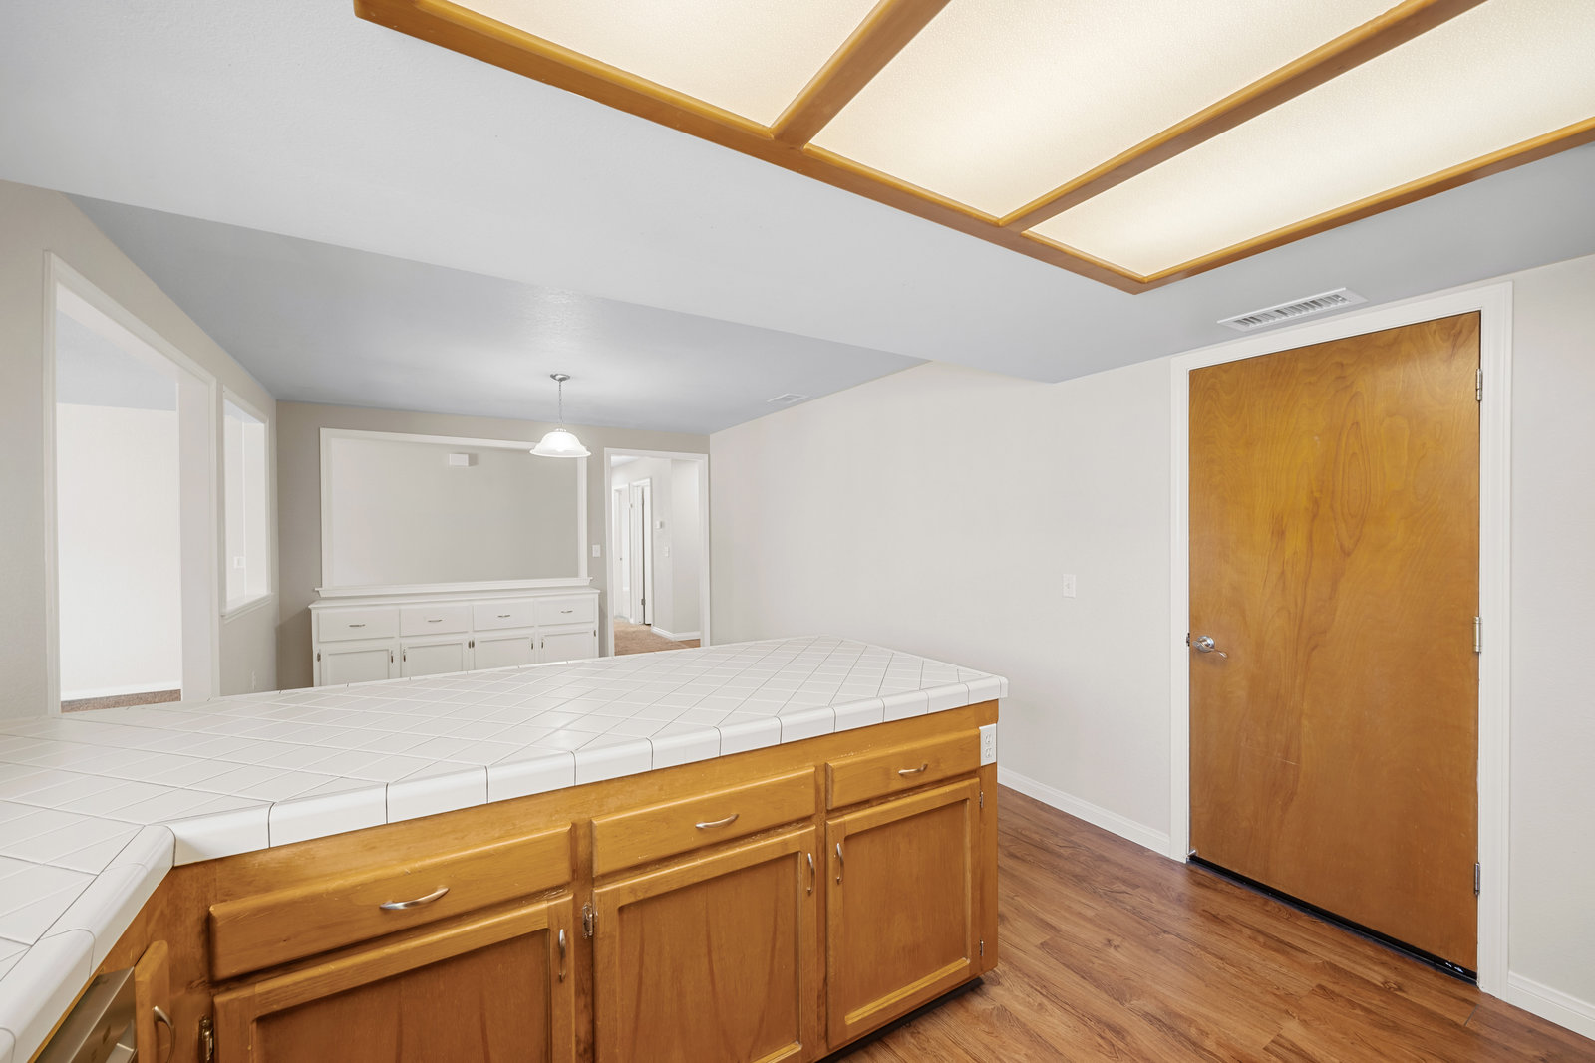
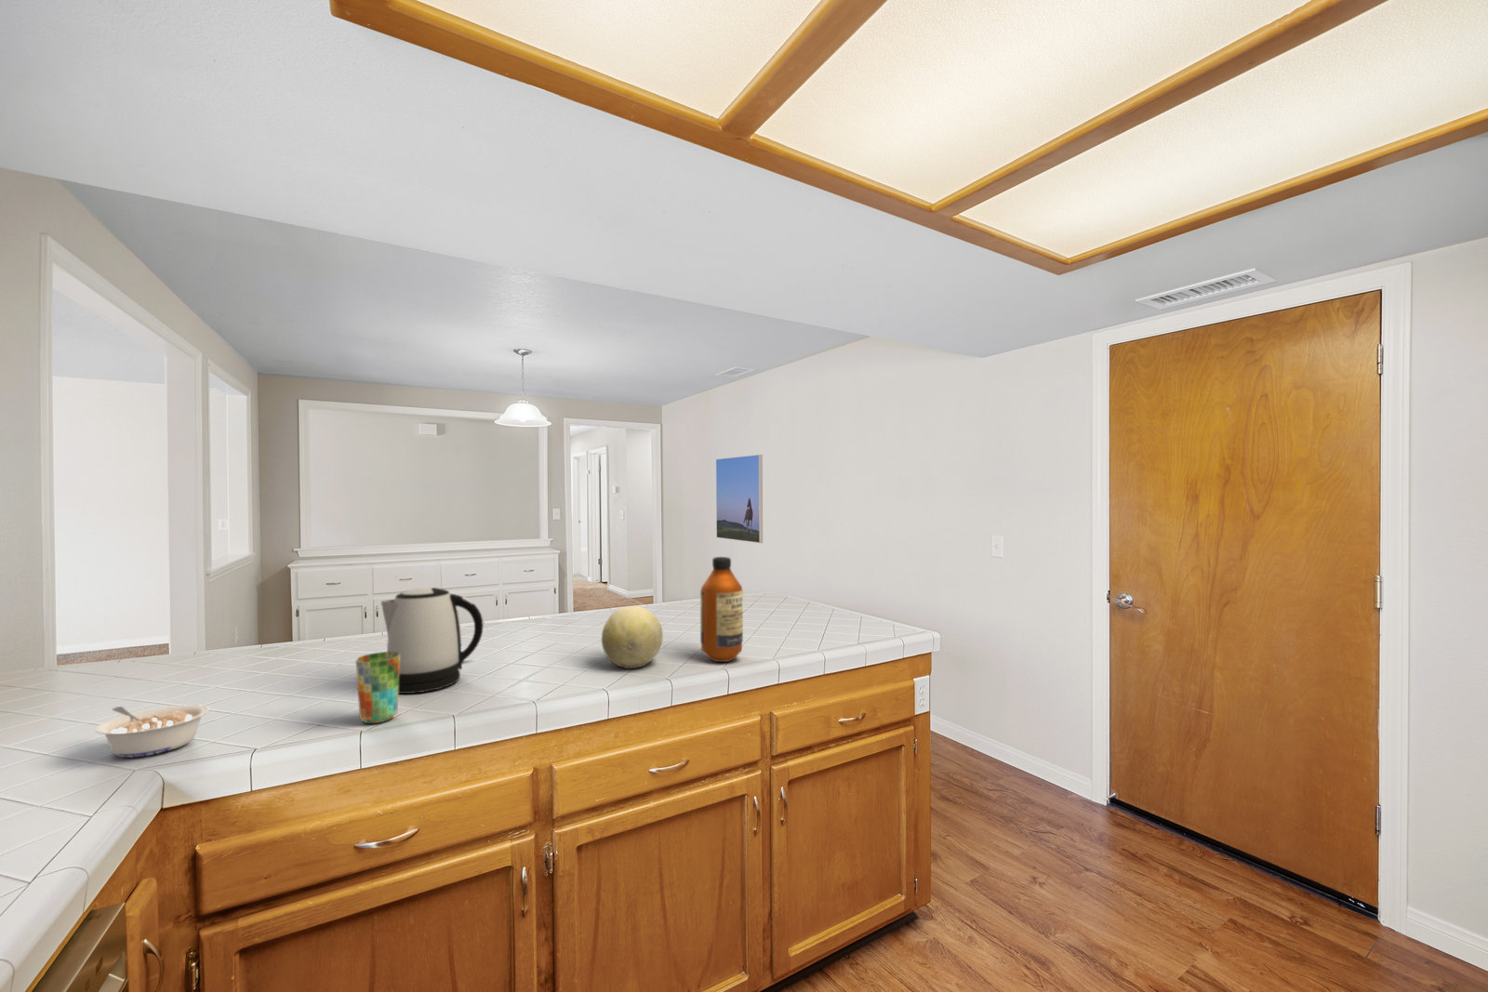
+ cup (379, 688)
+ kettle (433, 636)
+ legume (151, 730)
+ bottle (722, 608)
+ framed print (737, 498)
+ fruit (632, 636)
